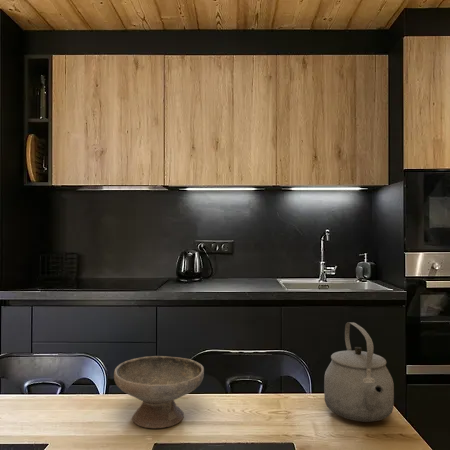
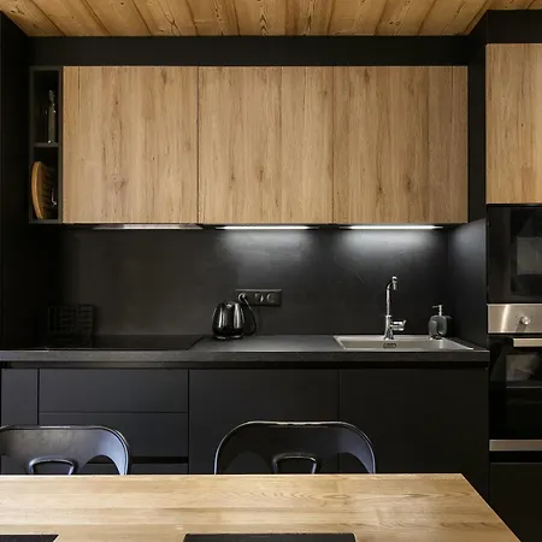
- bowl (159, 392)
- tea kettle (361, 373)
